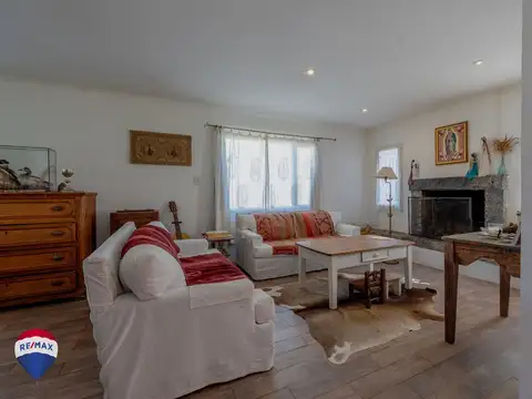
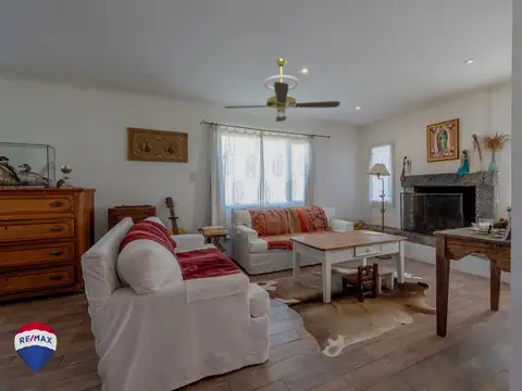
+ ceiling fan (281, 91)
